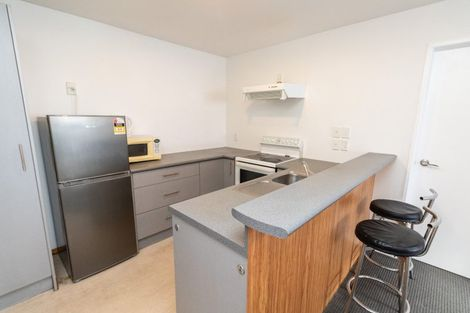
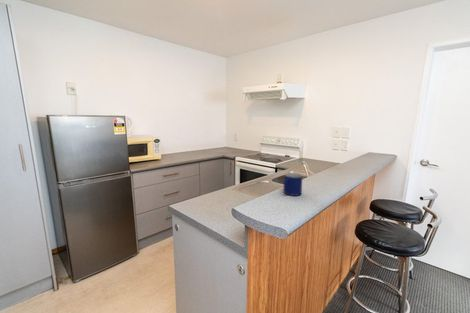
+ mug (290, 184)
